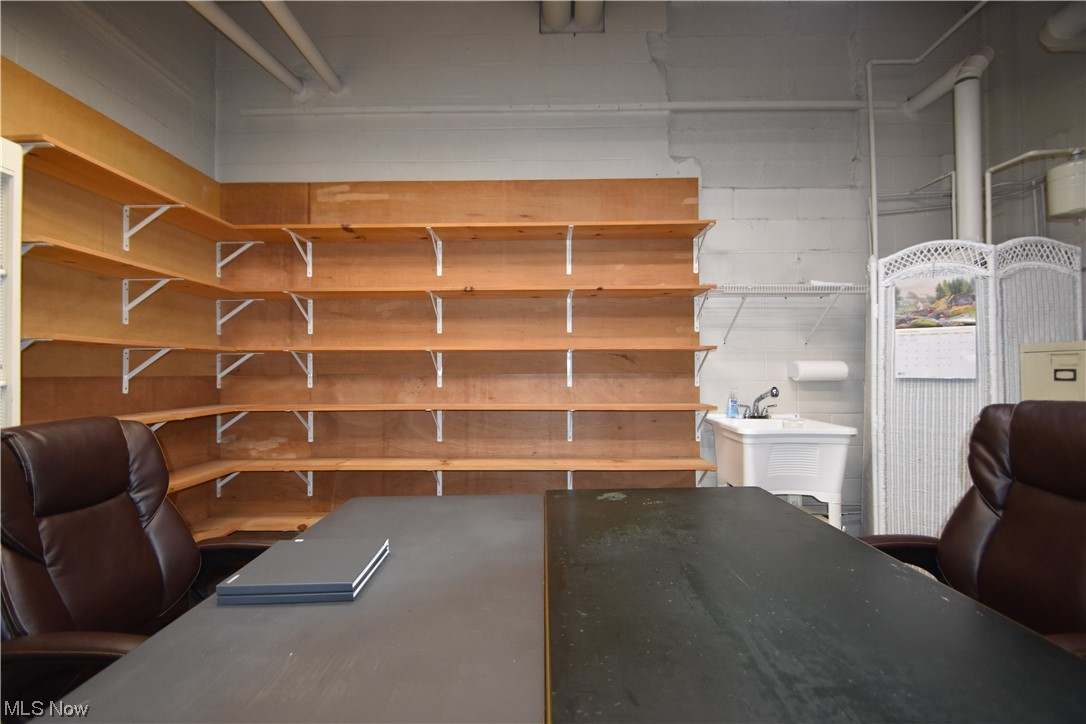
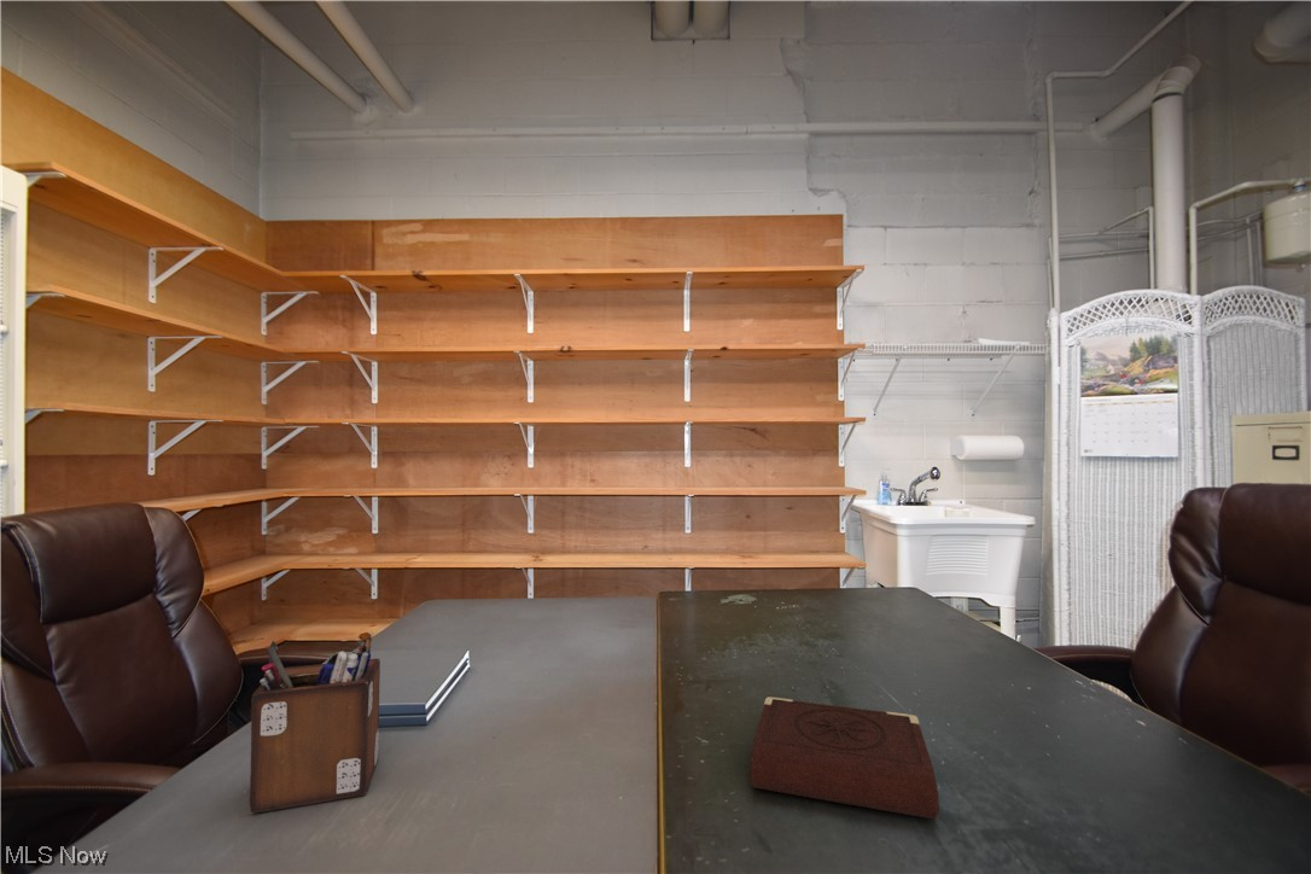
+ book (839, 750)
+ desk organizer (320, 707)
